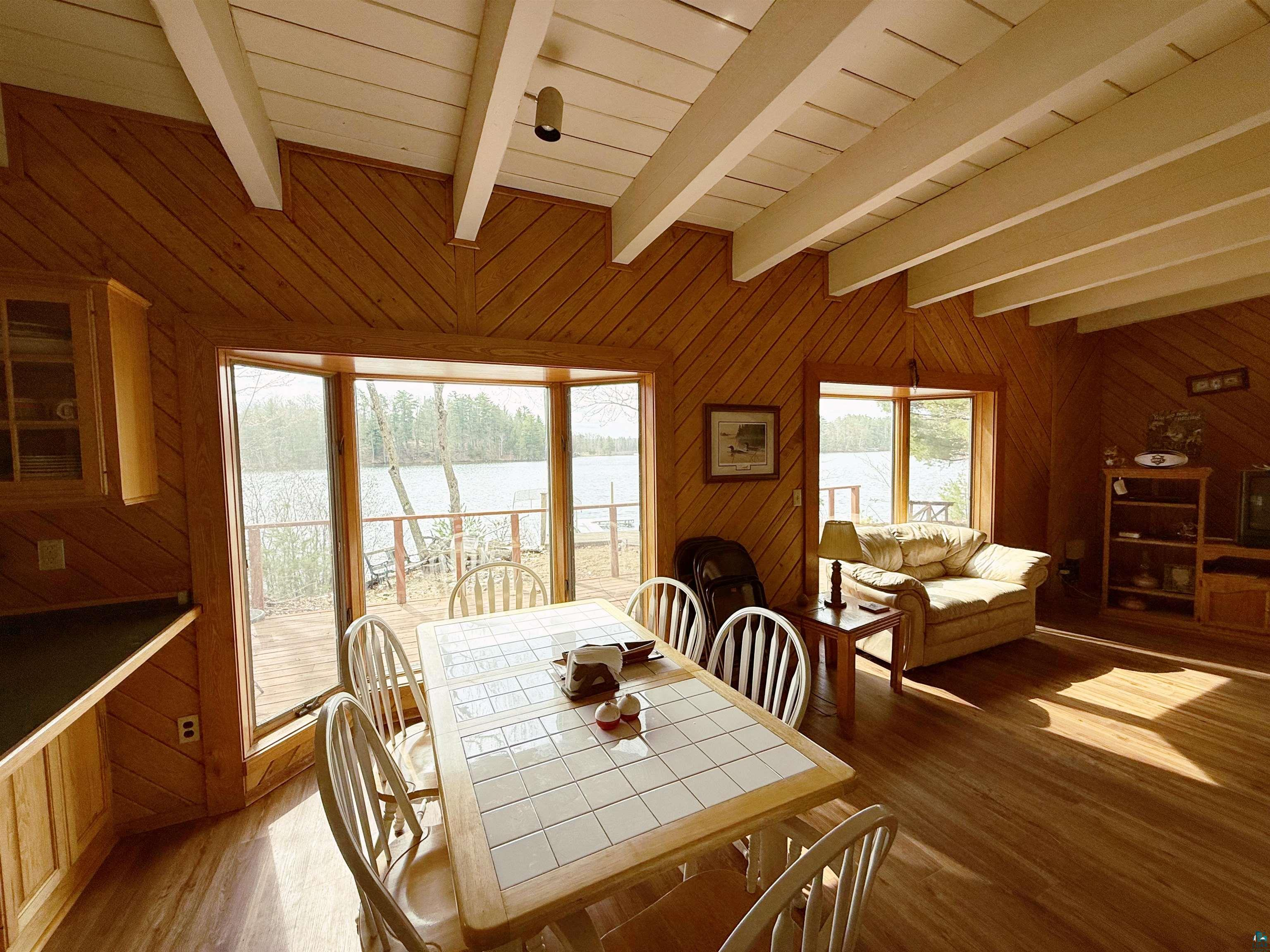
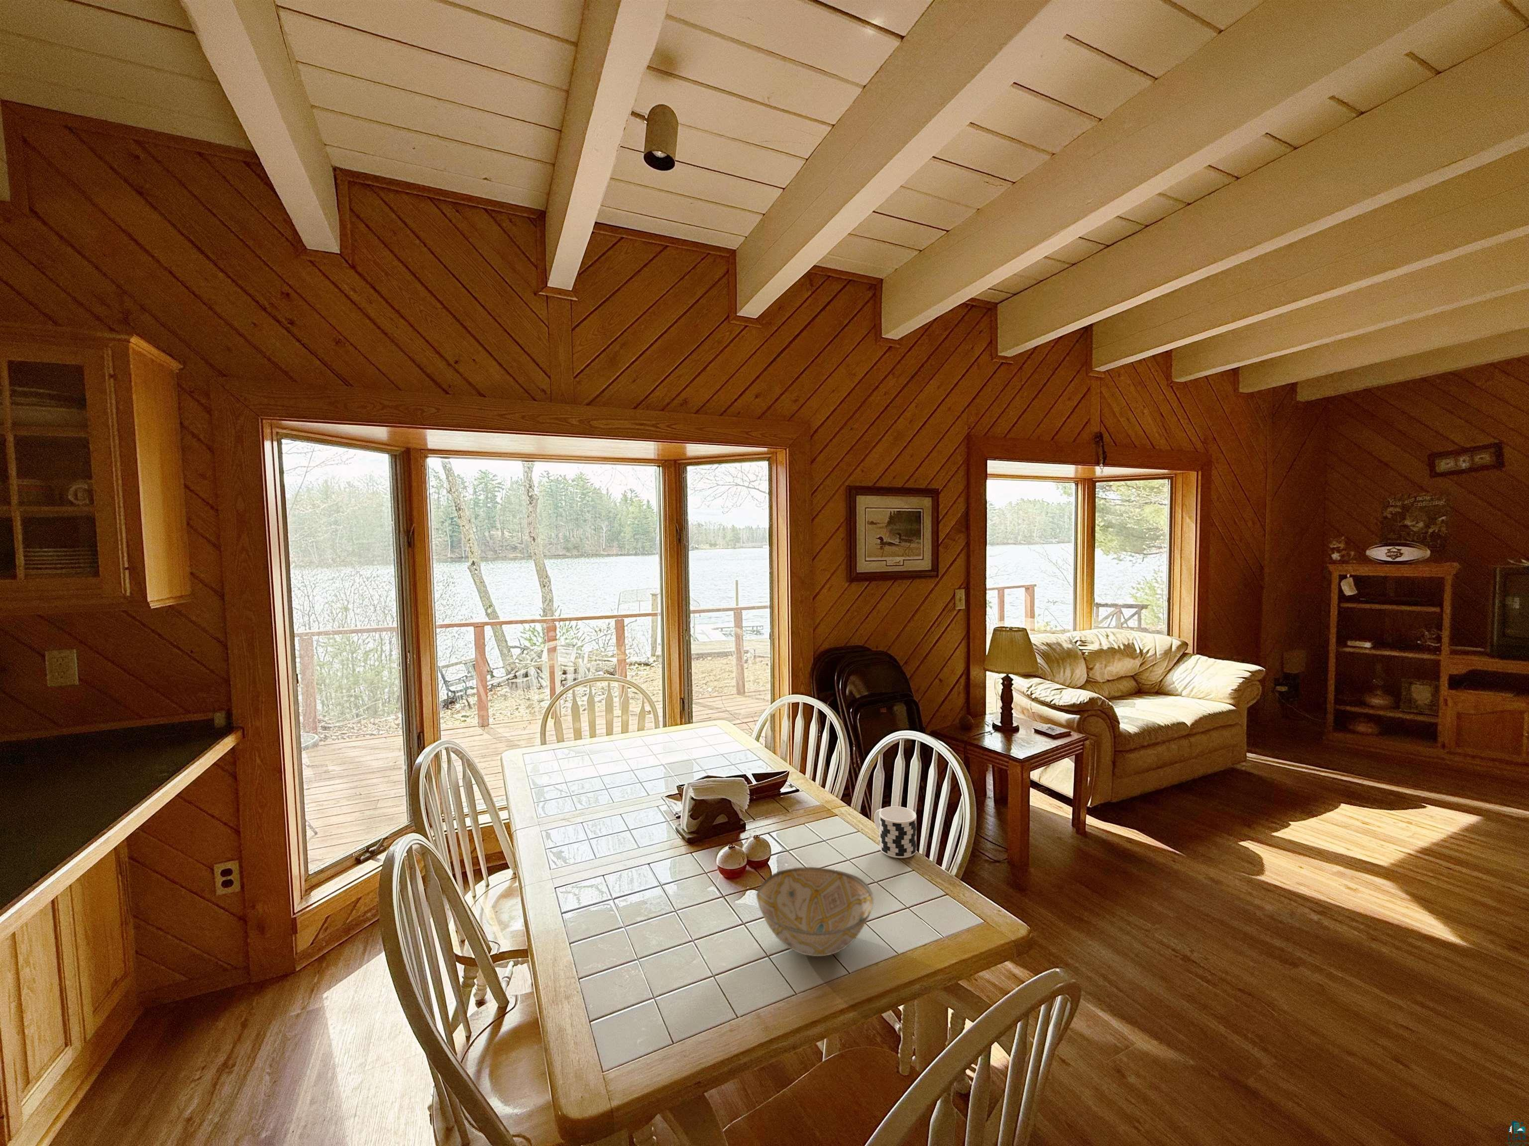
+ ceramic bowl (815, 918)
+ cup (893, 829)
